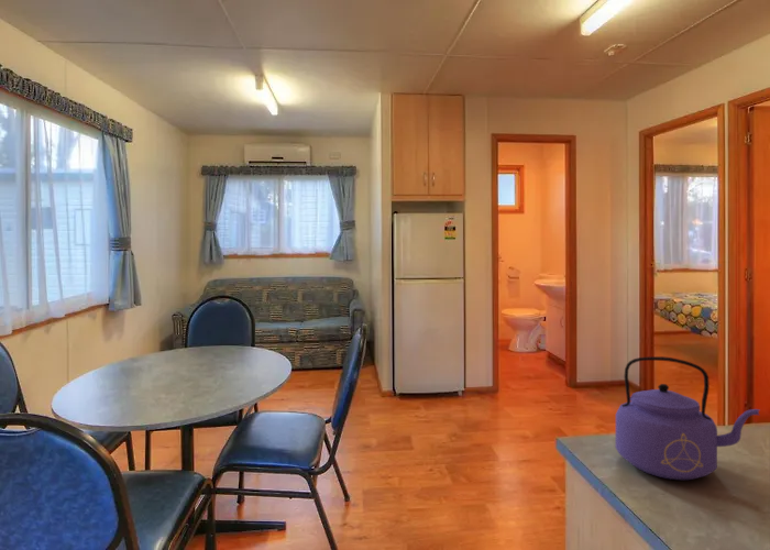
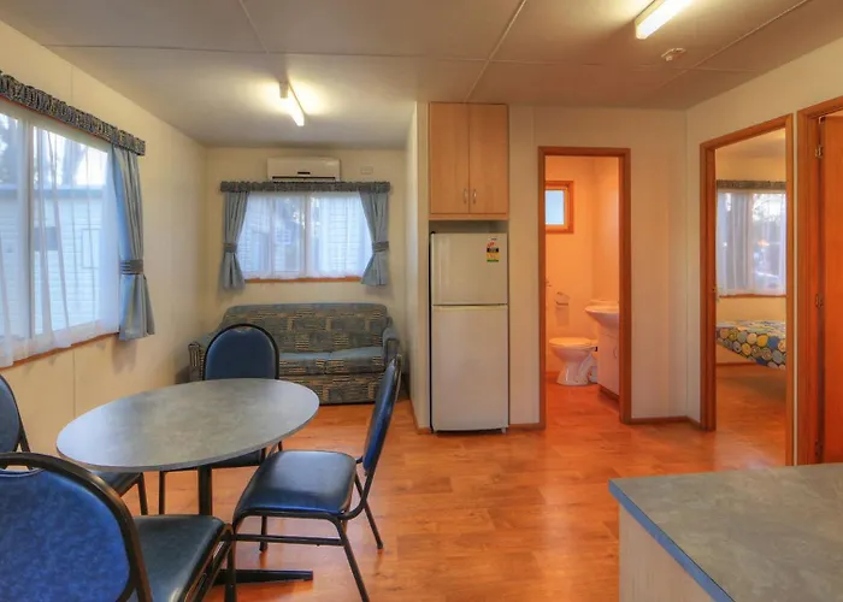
- kettle (681, 414)
